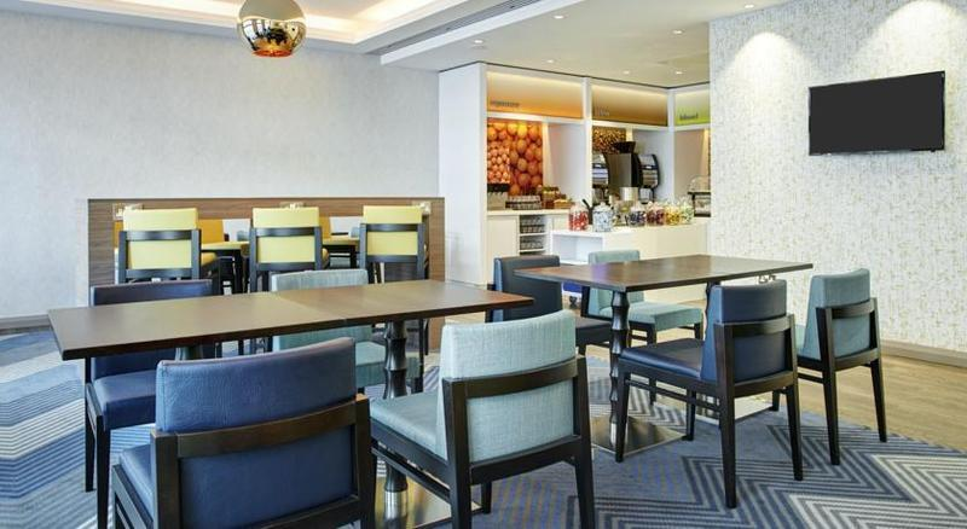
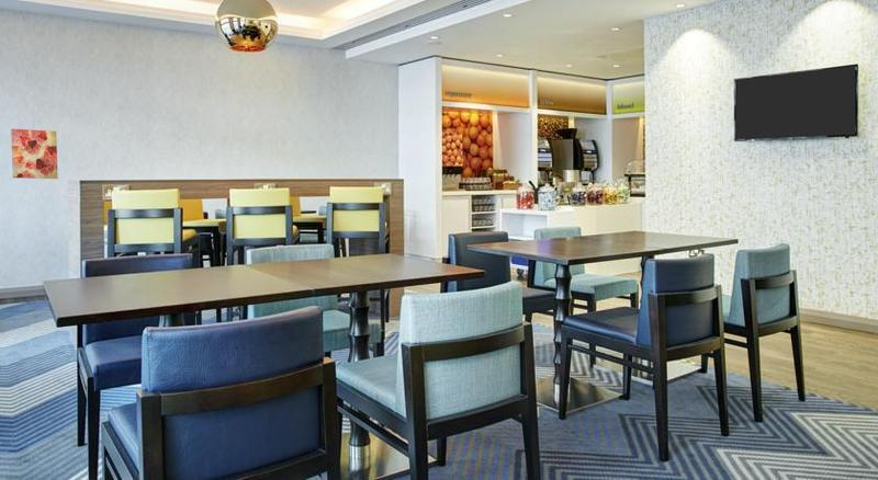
+ wall art (34, 153)
